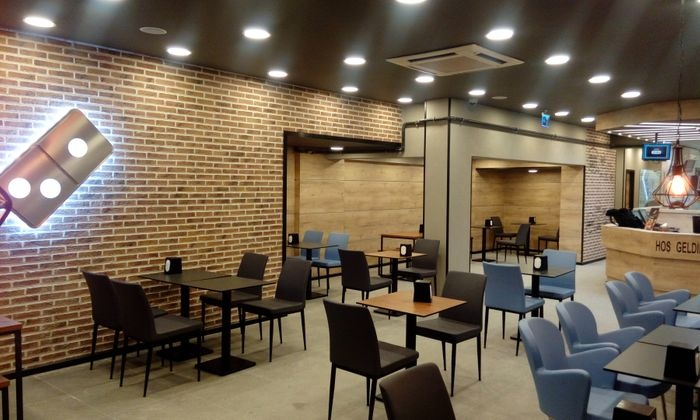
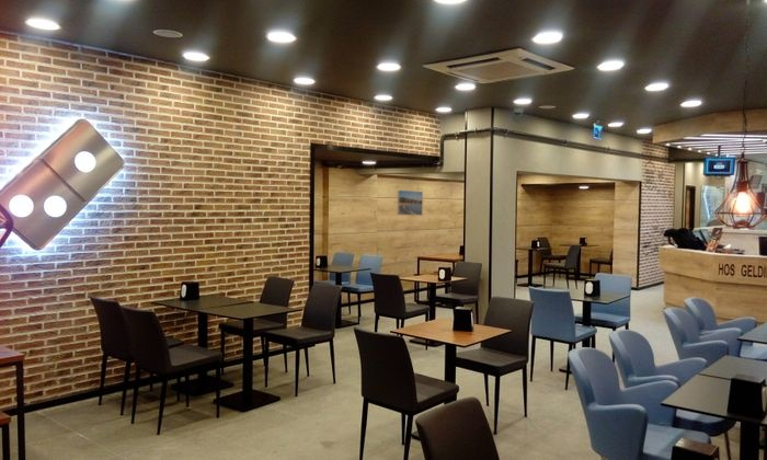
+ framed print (410, 203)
